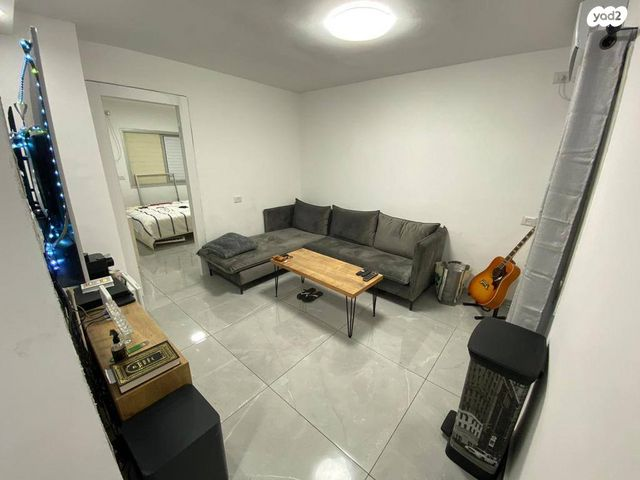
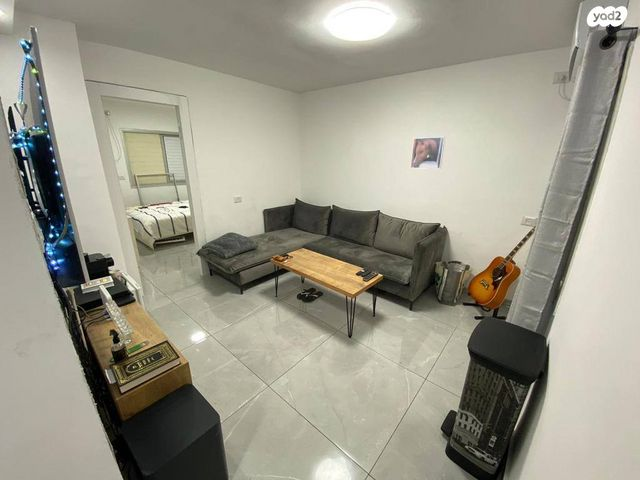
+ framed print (426, 153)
